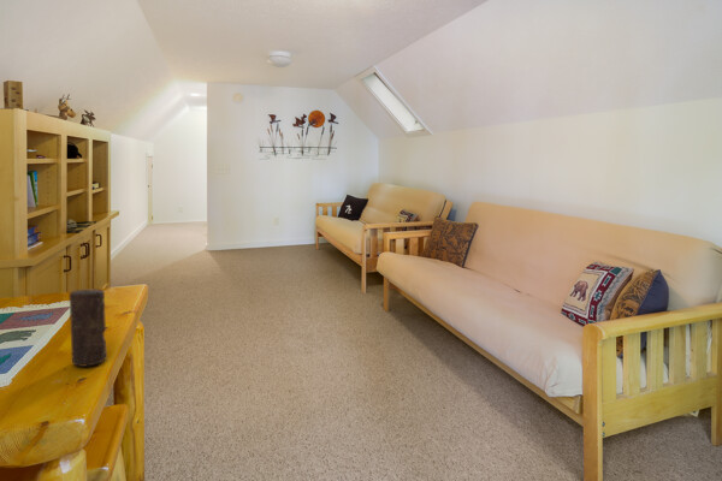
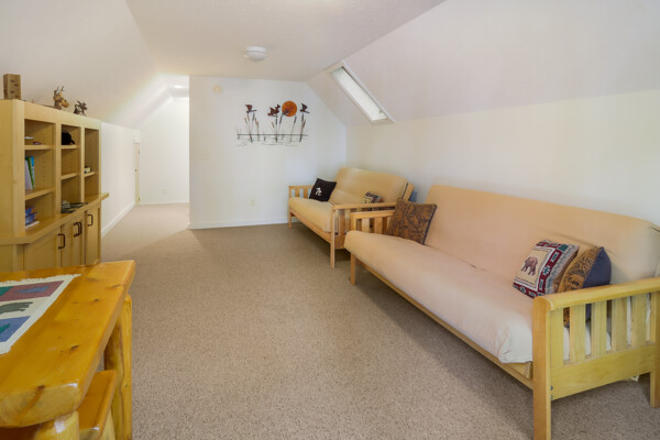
- candle (88, 326)
